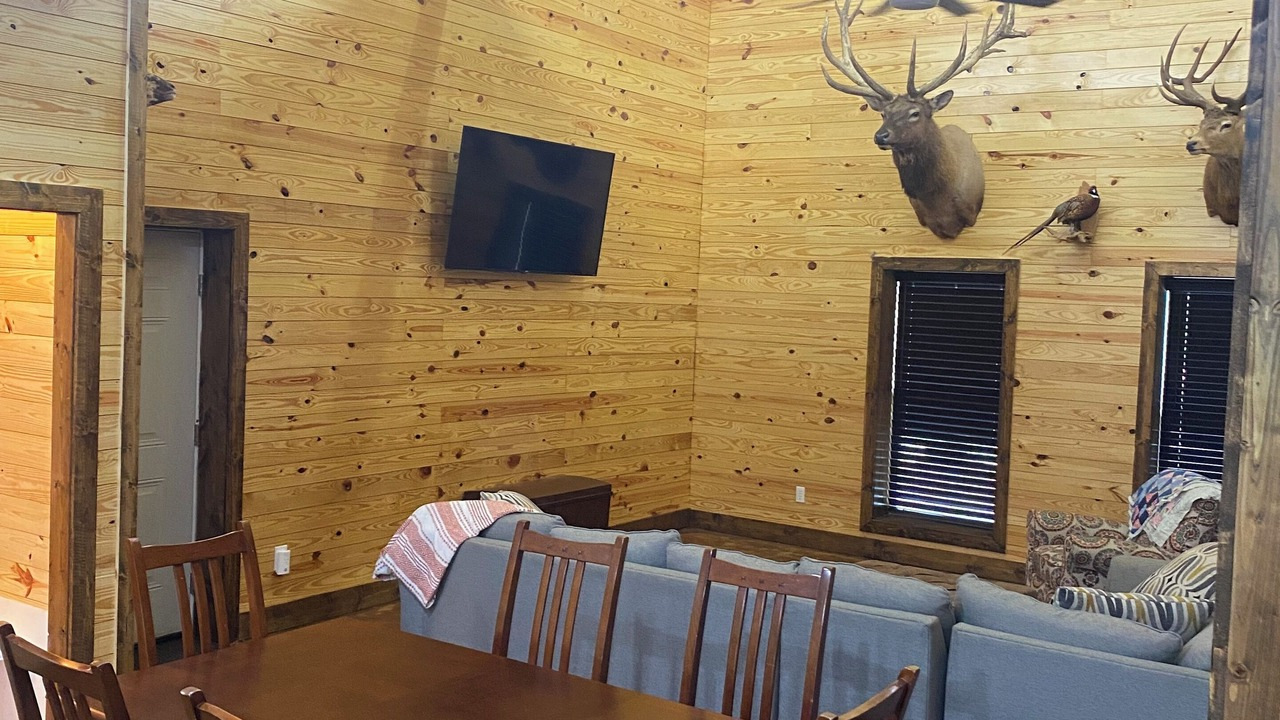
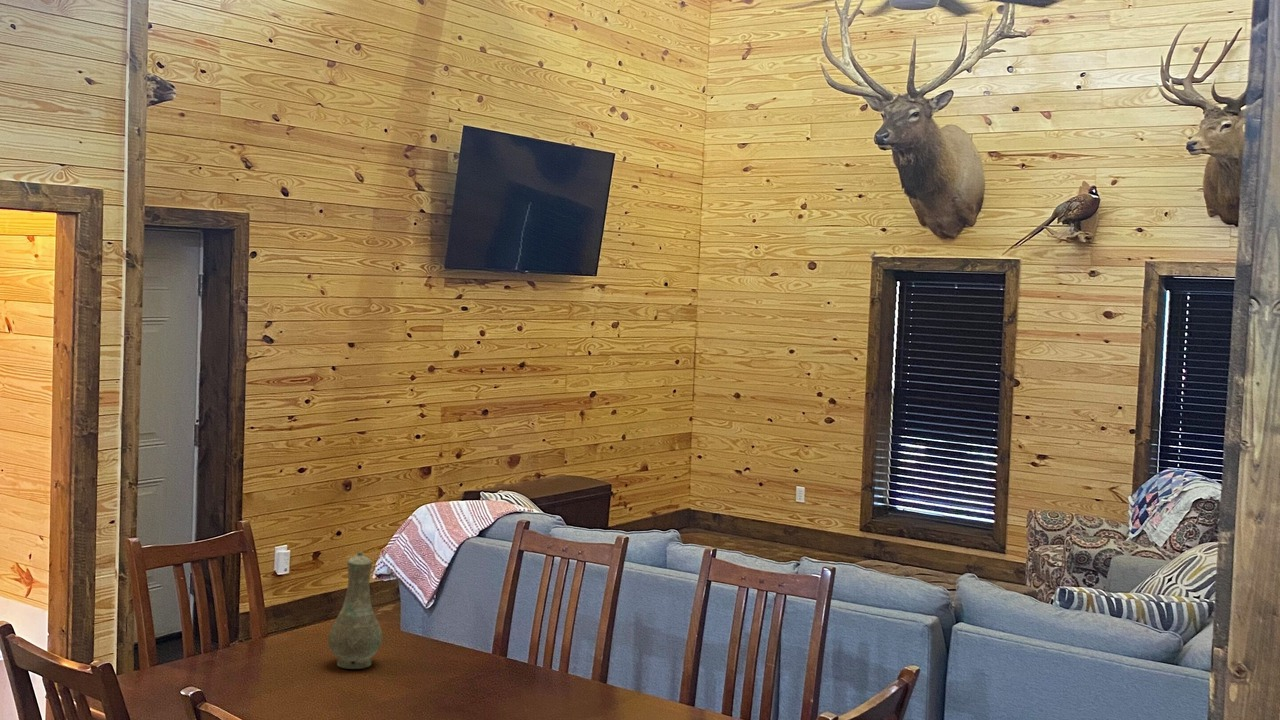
+ vase (356, 607)
